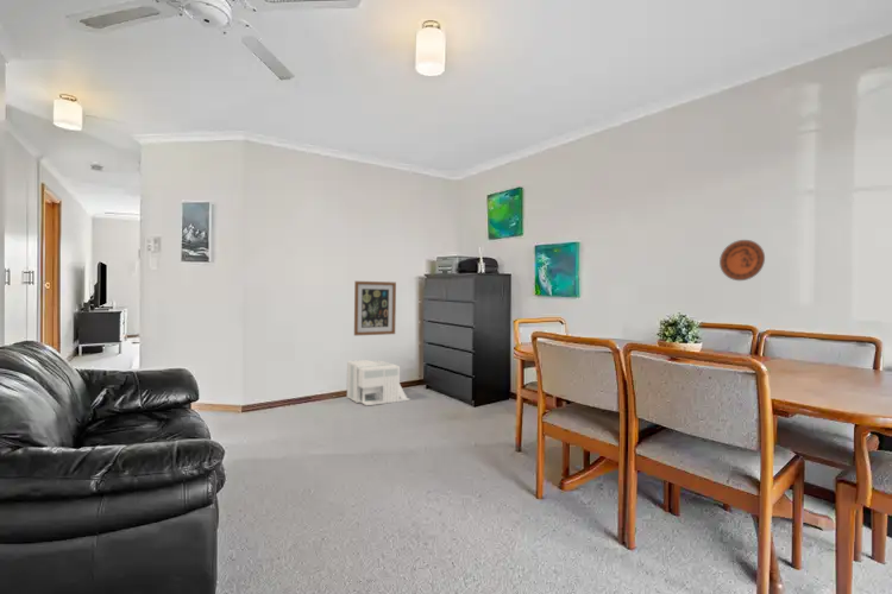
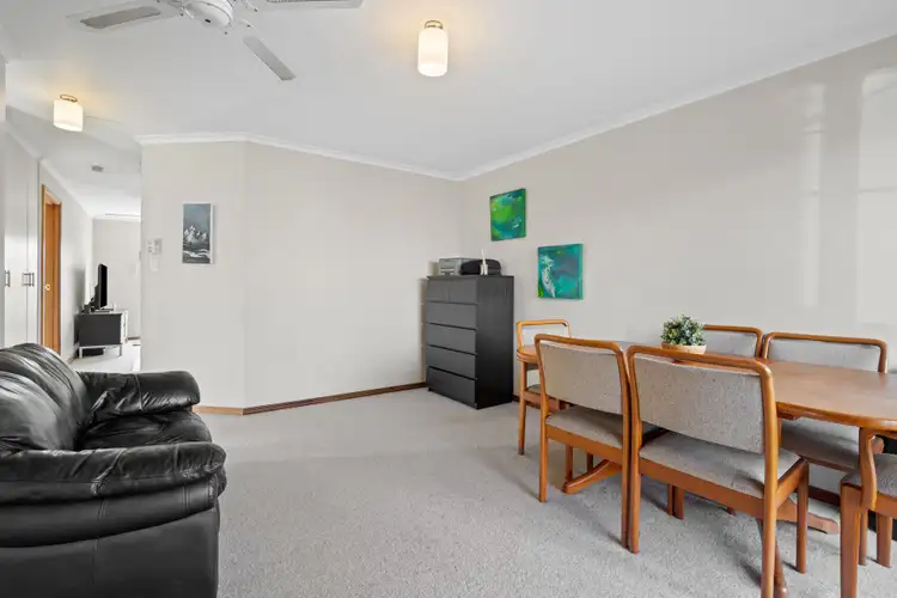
- decorative plate (741, 260)
- wall art (375, 308)
- architectural model (378, 380)
